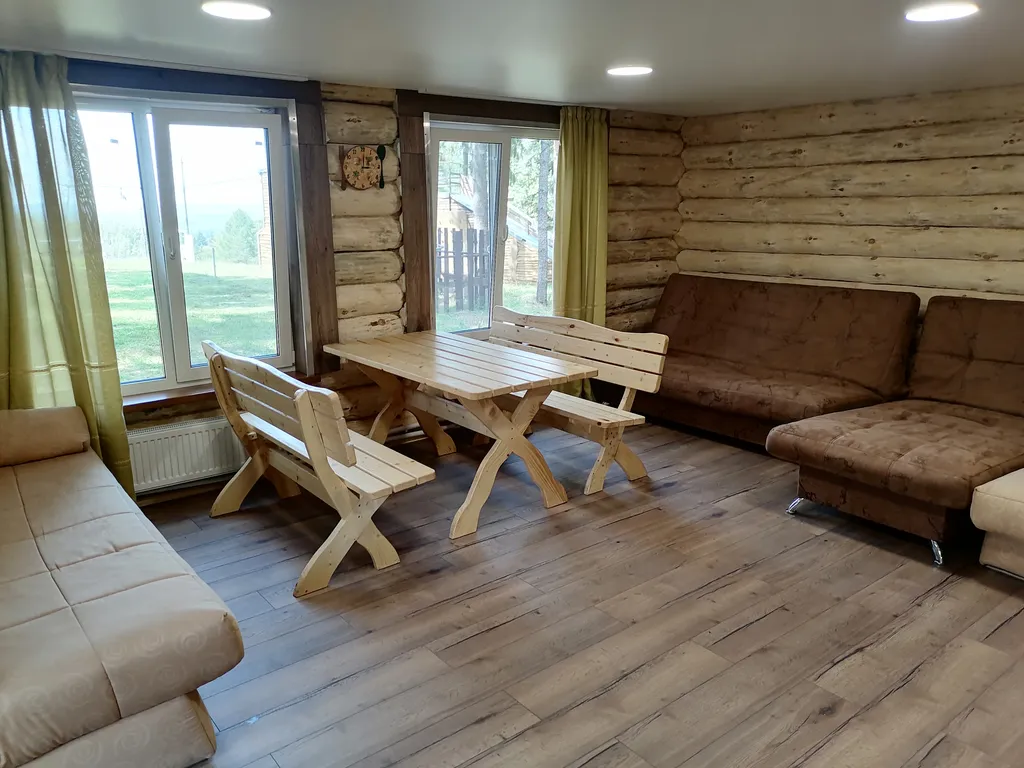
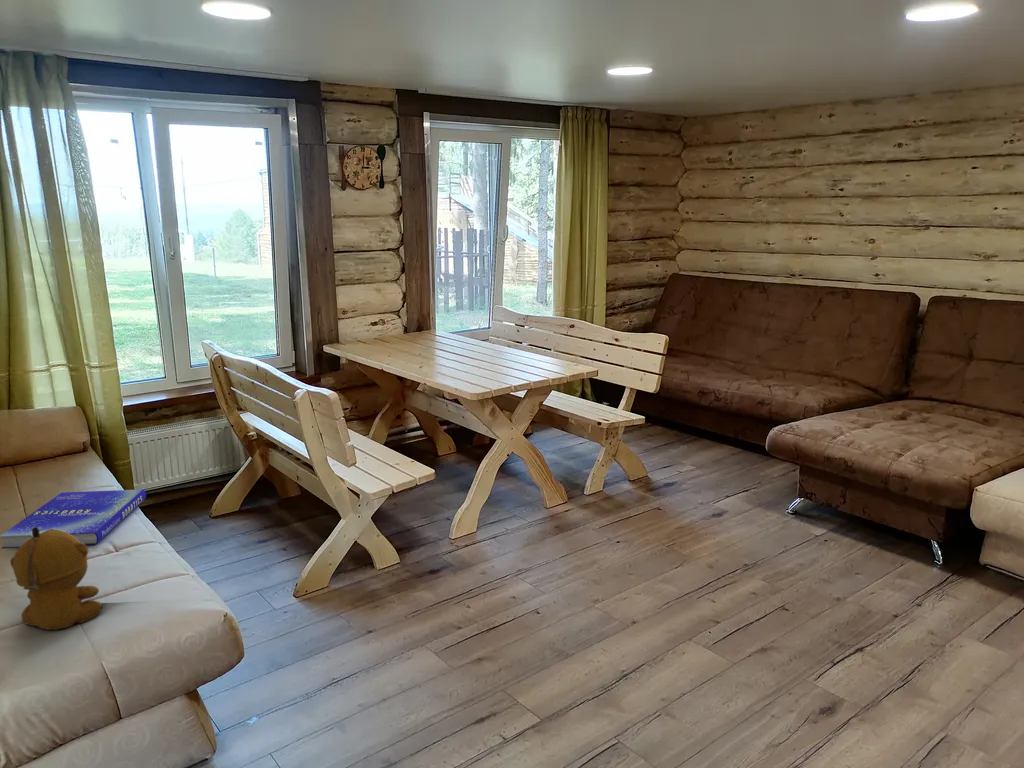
+ stuffed bear (51, 573)
+ book (79, 516)
